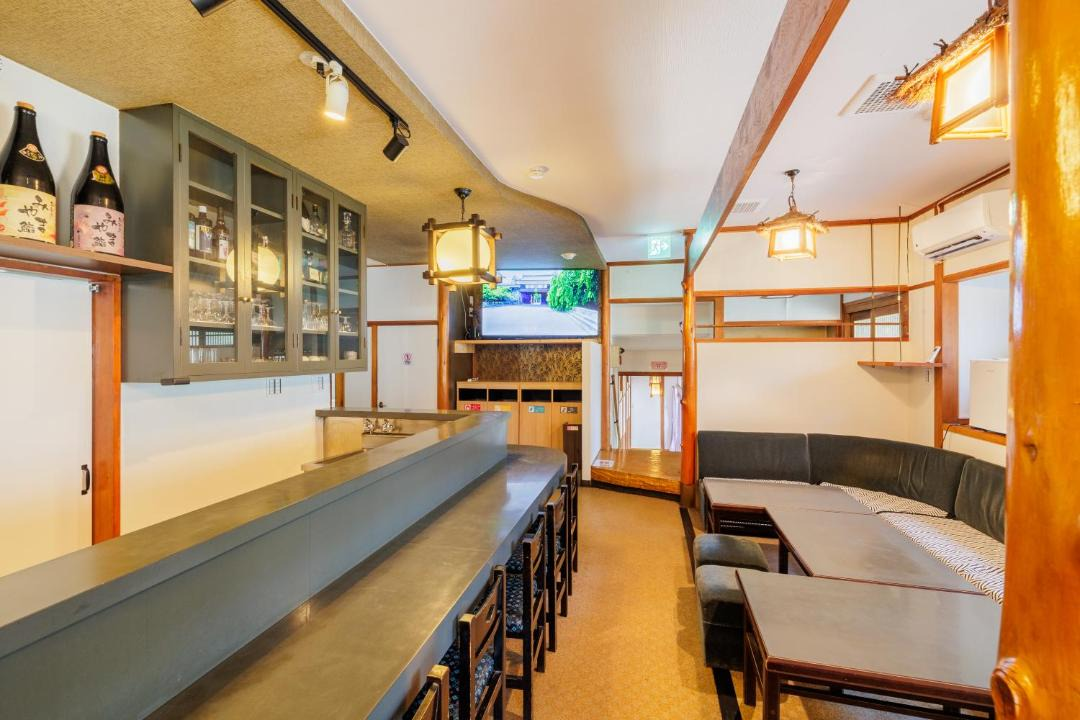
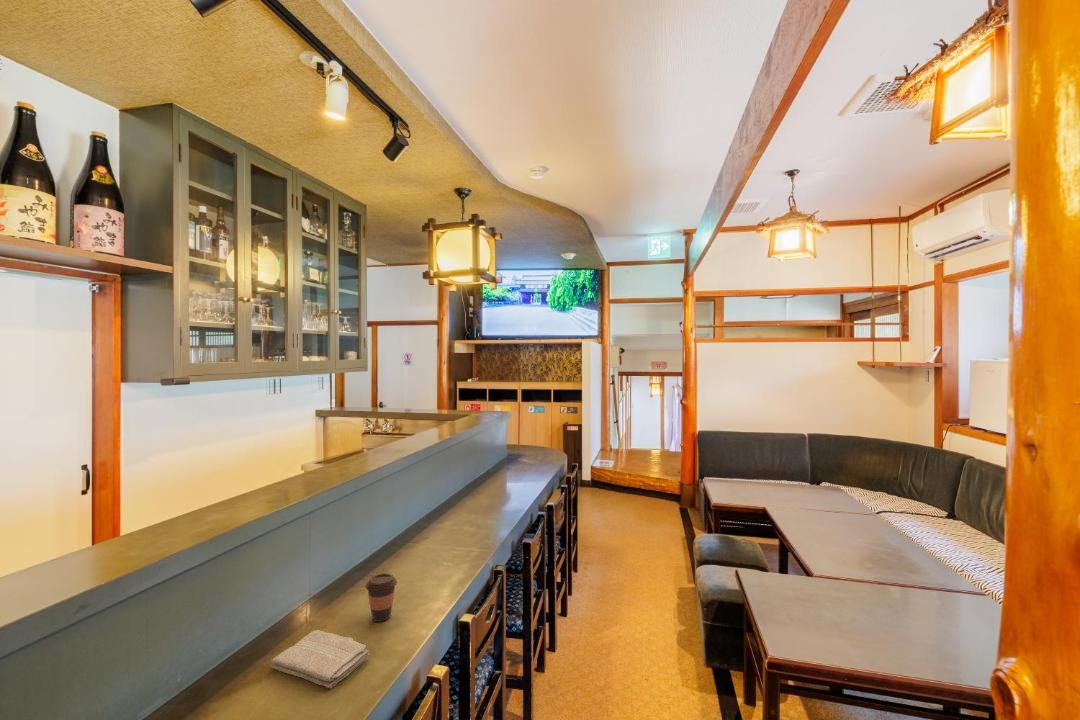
+ coffee cup (381, 597)
+ washcloth (321, 656)
